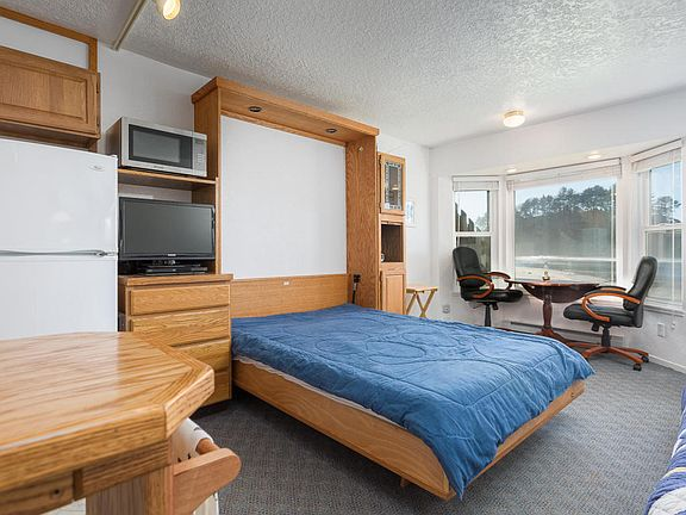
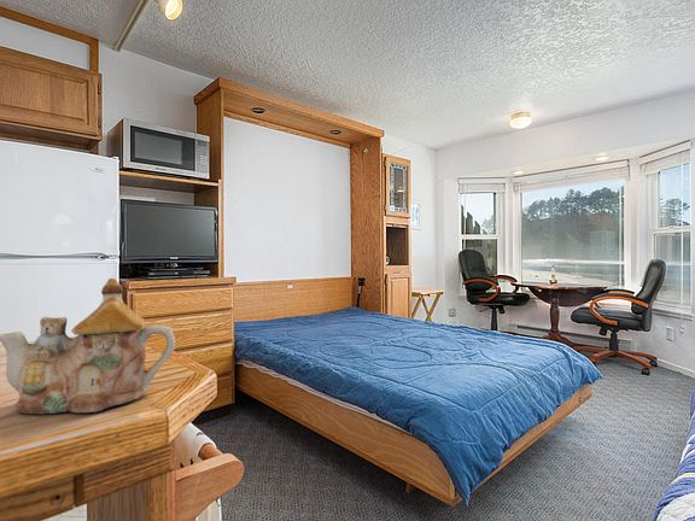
+ teapot (89, 339)
